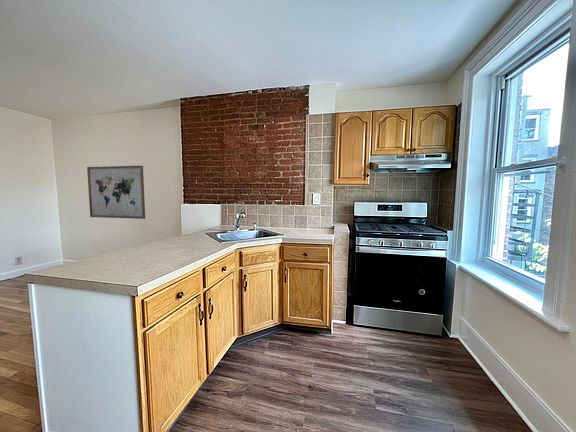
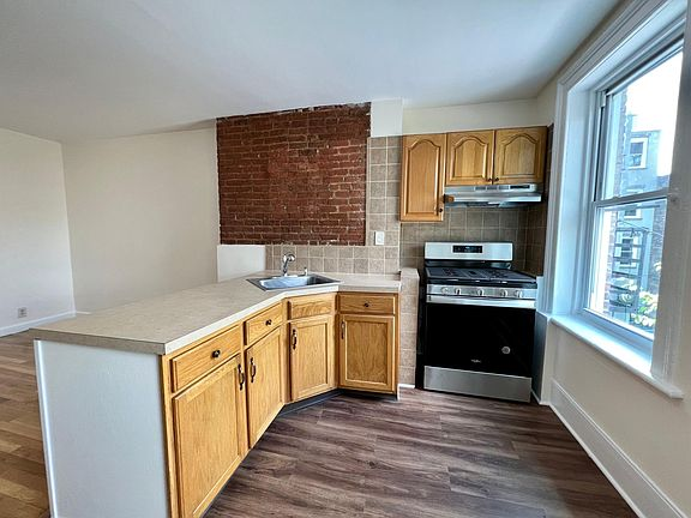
- wall art (115, 192)
